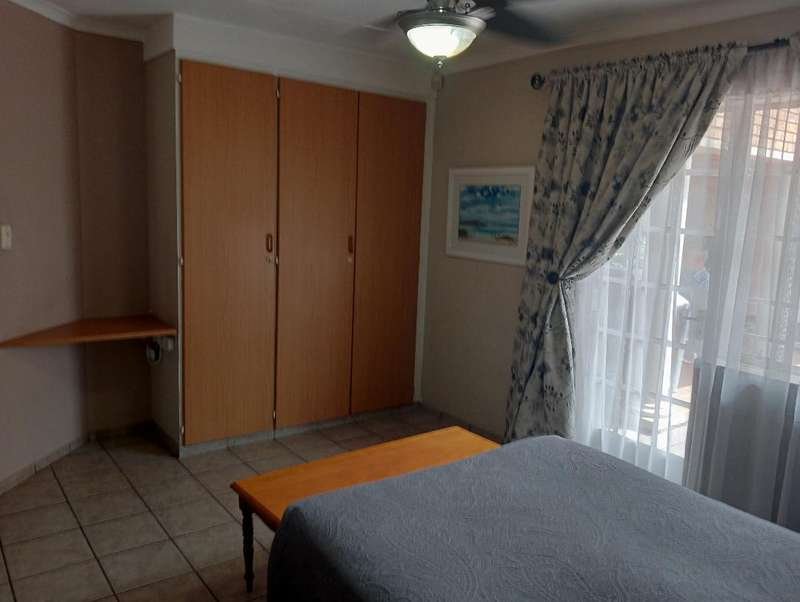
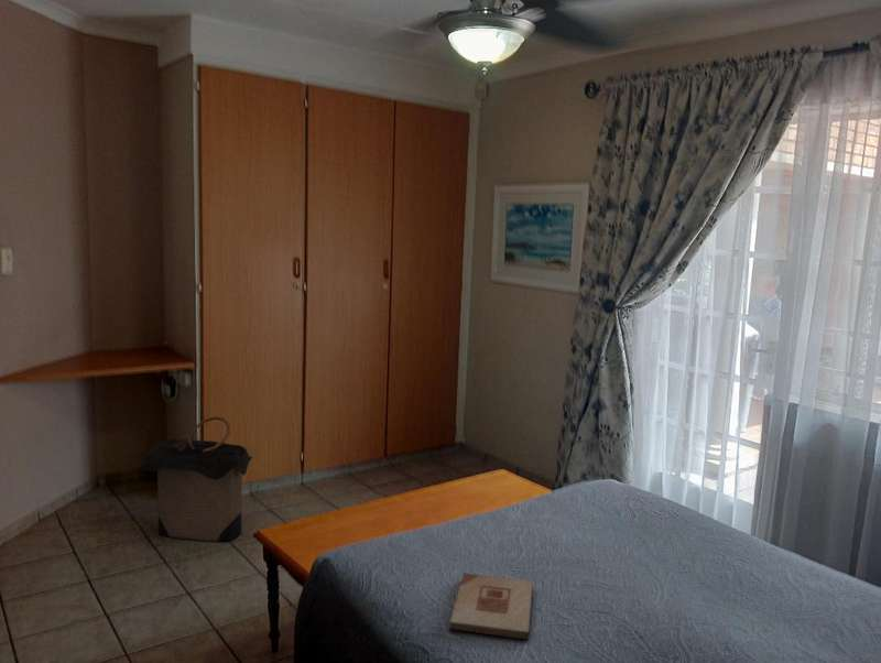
+ wooden plaque (493, 602)
+ laundry hamper (197, 476)
